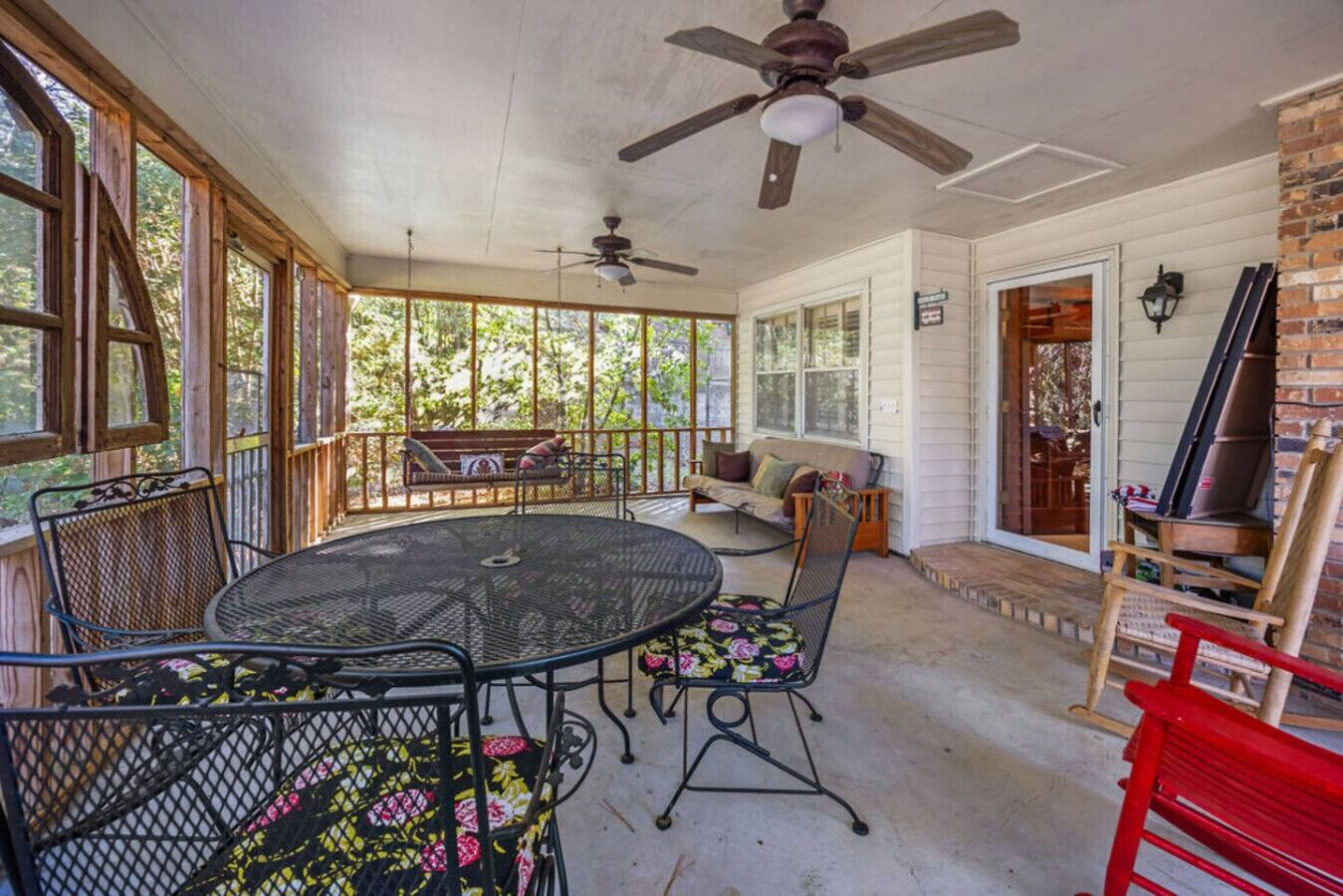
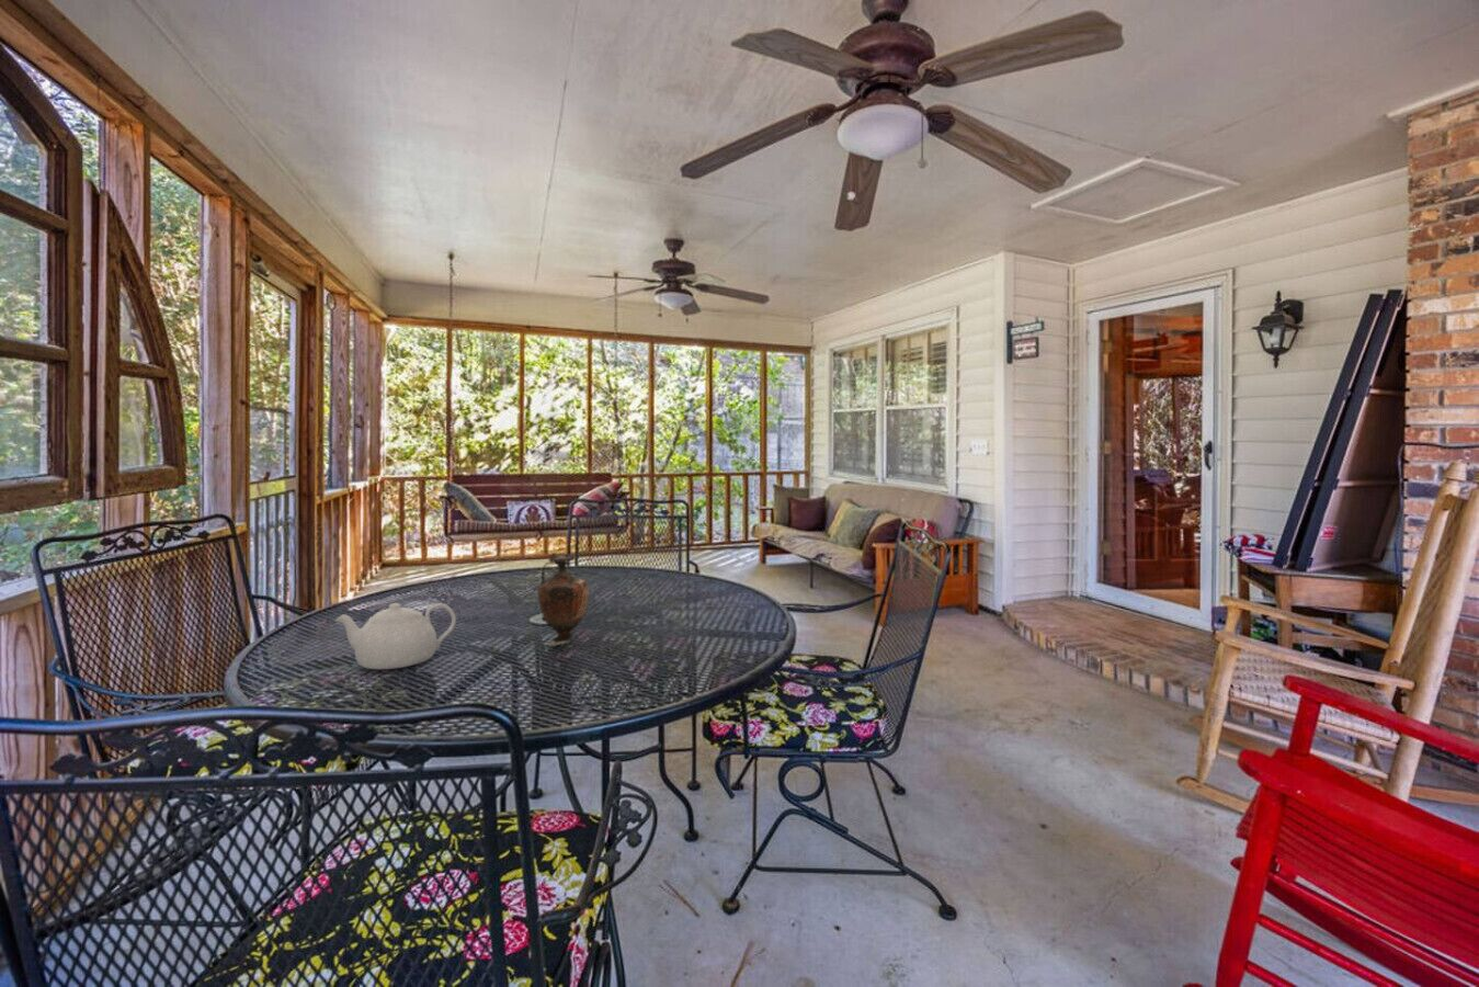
+ teapot (398, 630)
+ vase (563, 596)
